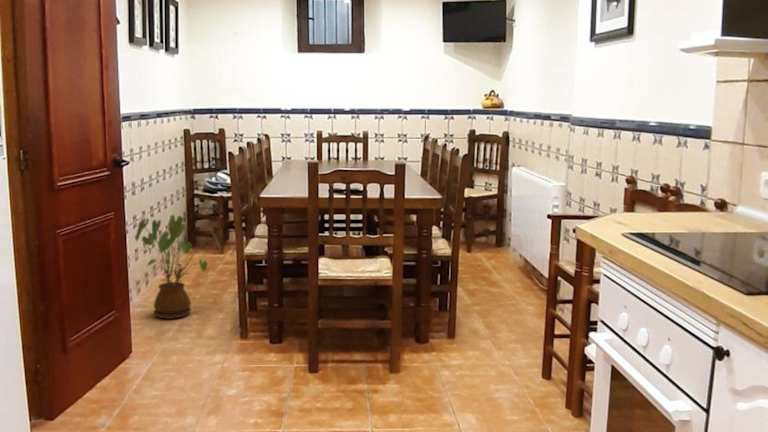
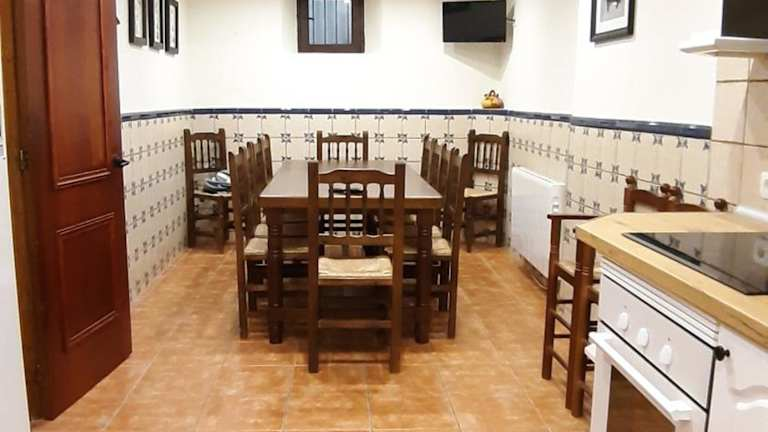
- house plant (176, 266)
